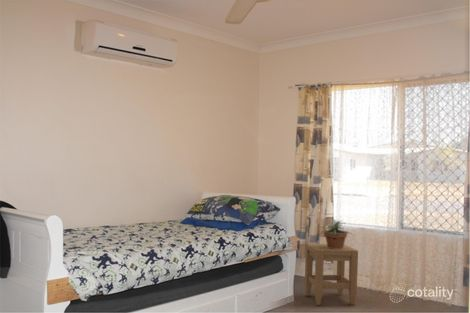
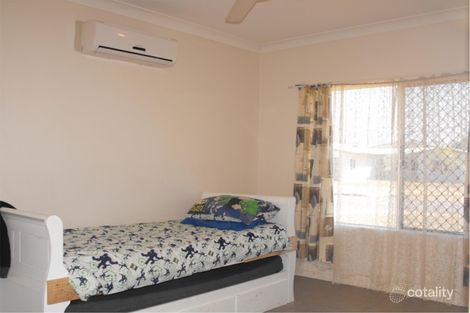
- stool (330, 275)
- potted plant (335, 232)
